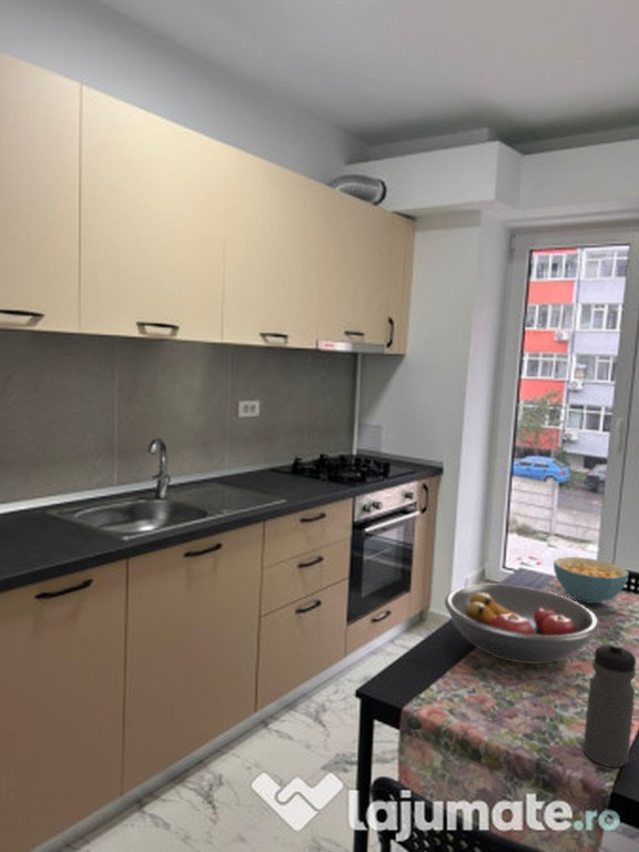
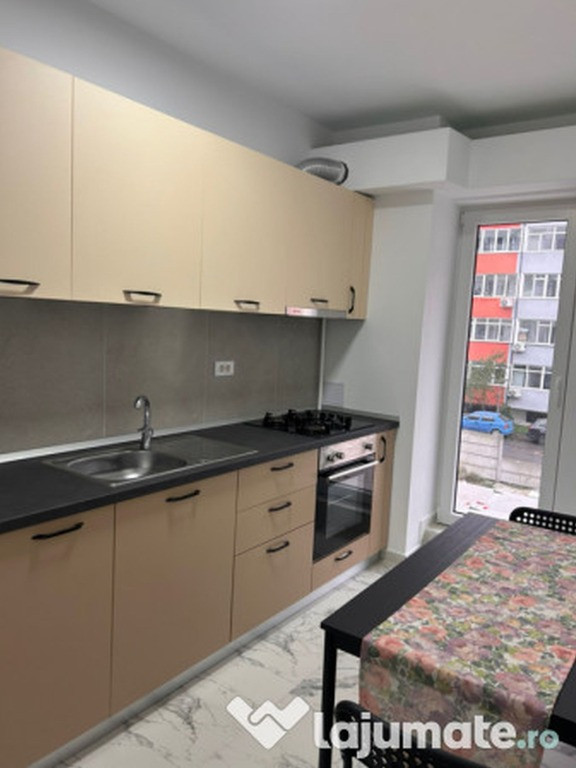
- fruit bowl (518, 622)
- cereal bowl (588, 582)
- water bottle (610, 699)
